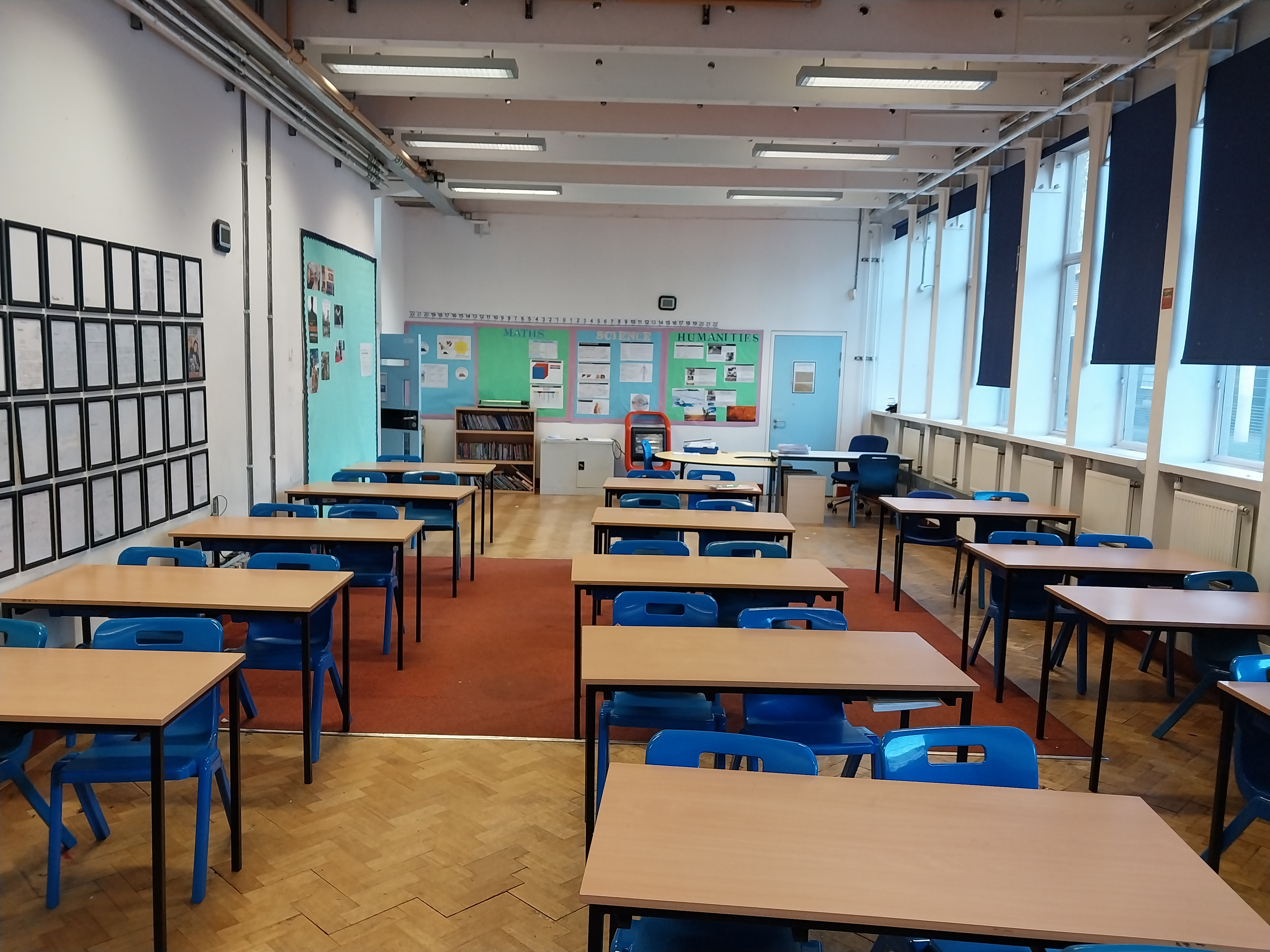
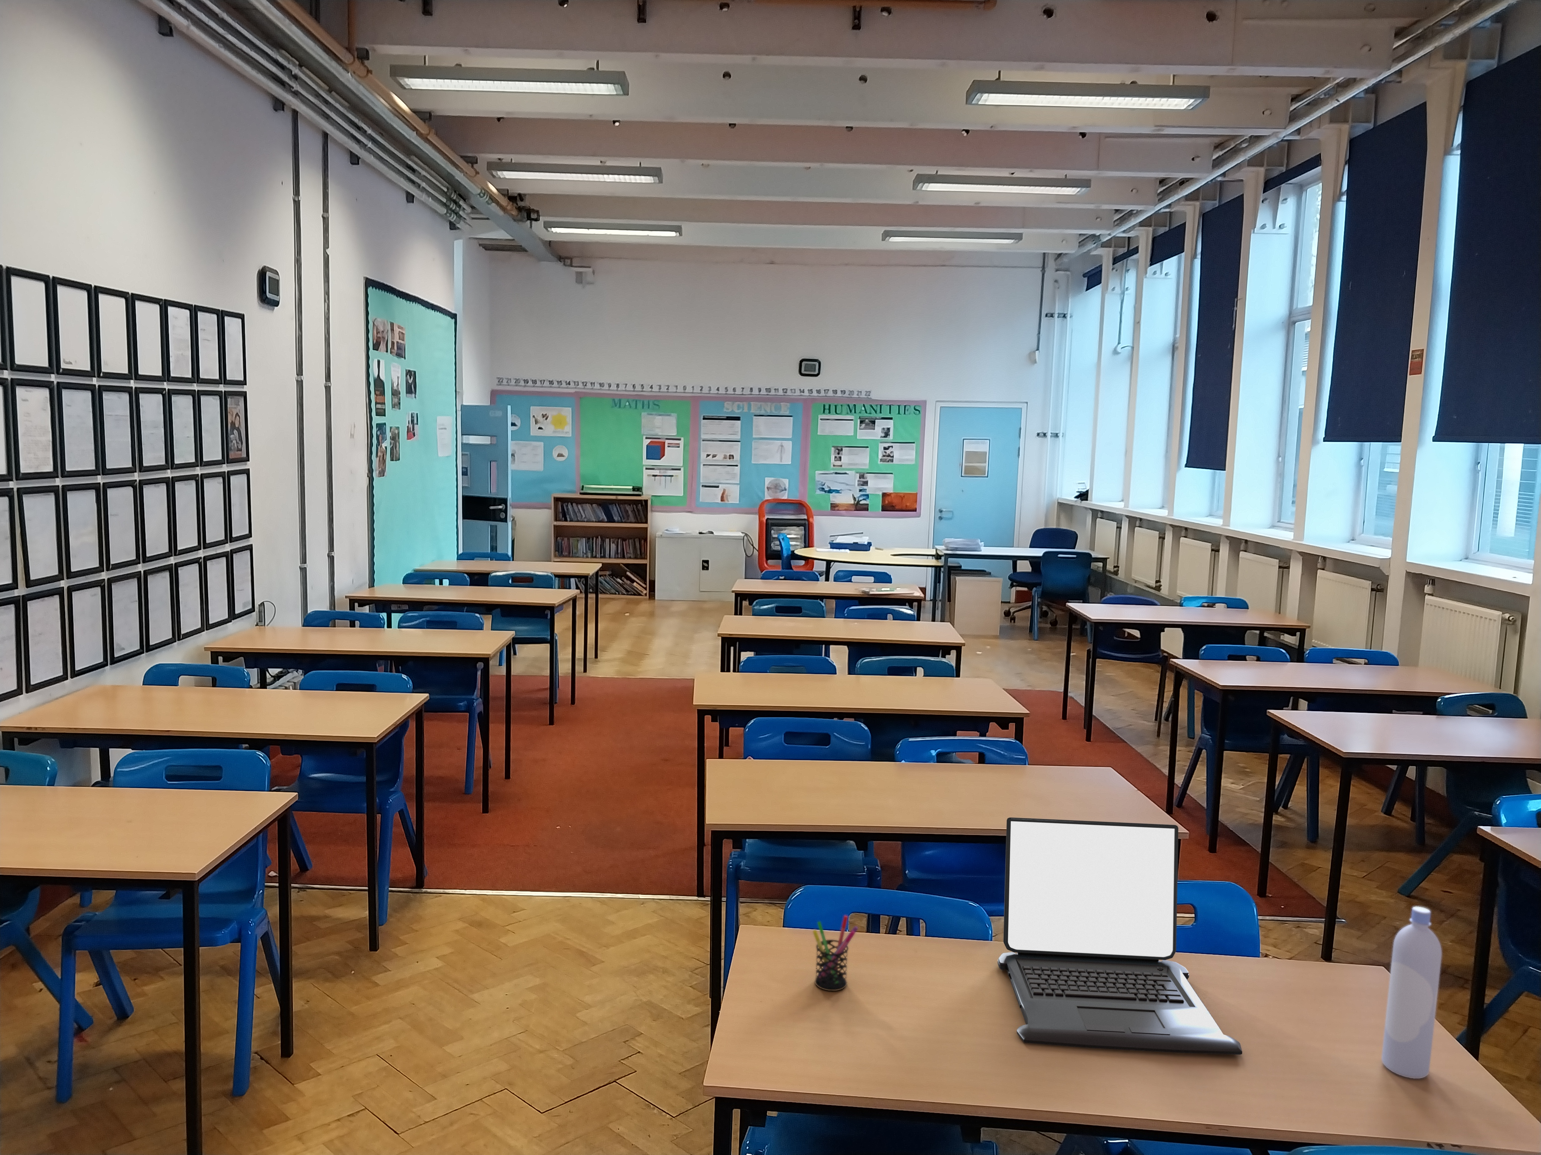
+ pen holder (831, 949)
+ laptop (1110, 927)
+ bottle (1412, 989)
